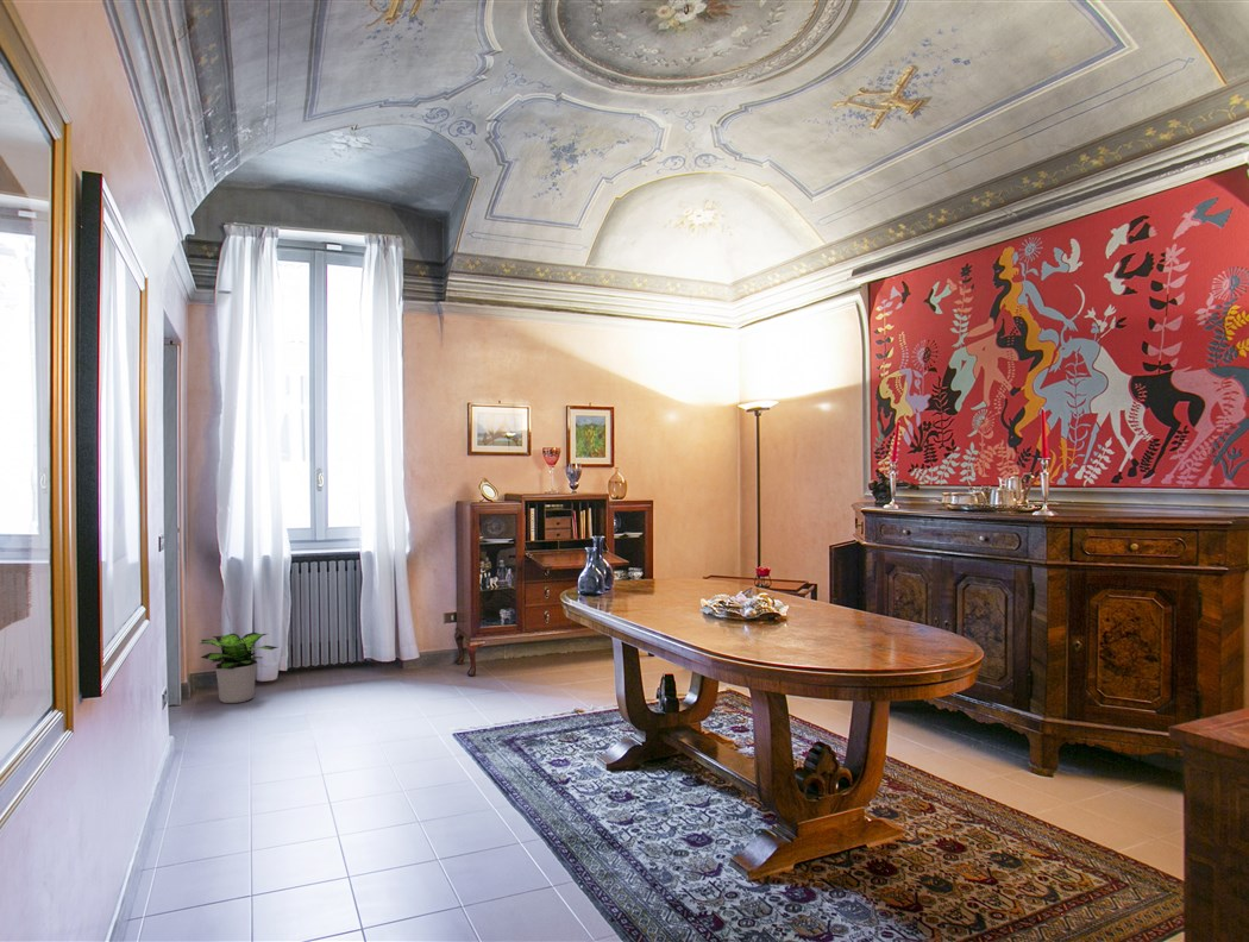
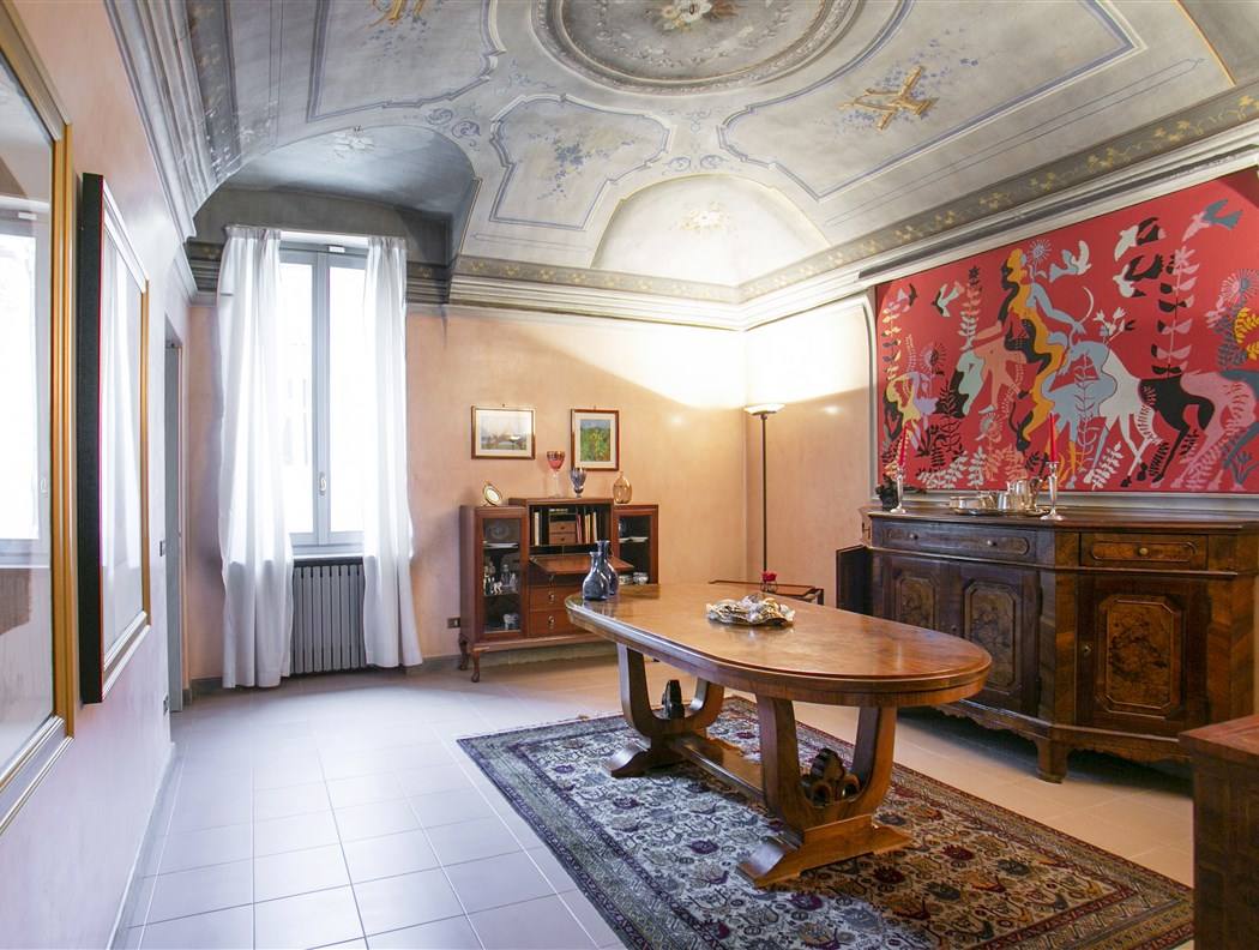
- potted plant (239, 667)
